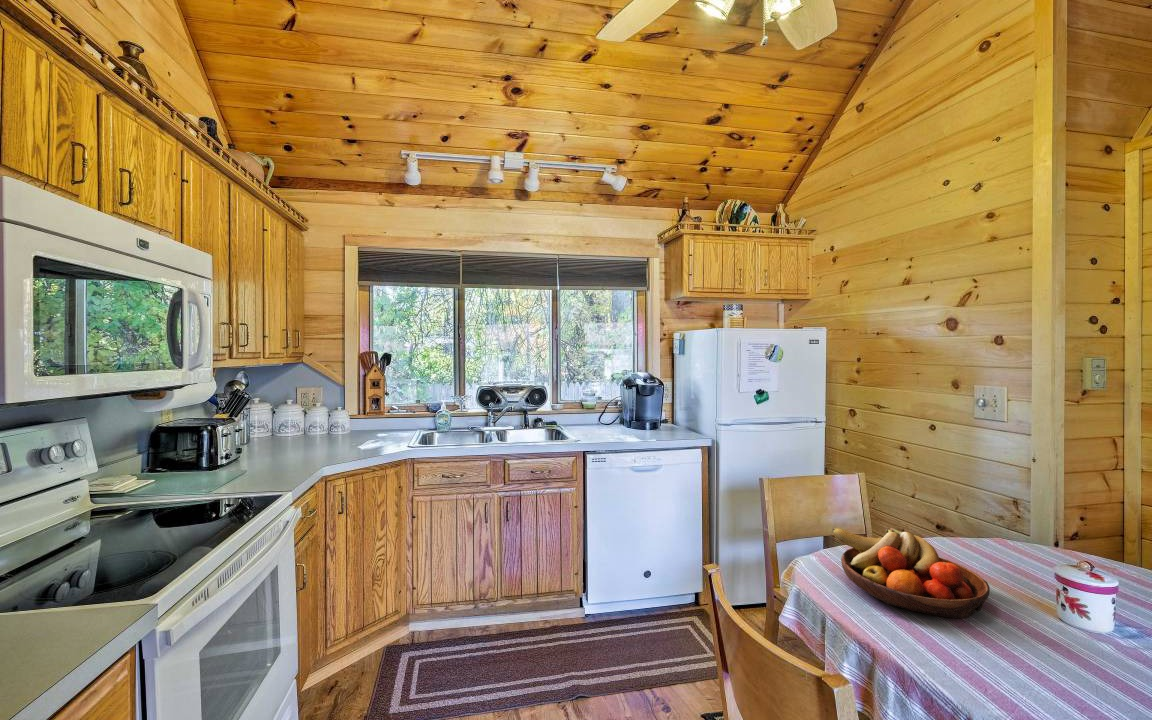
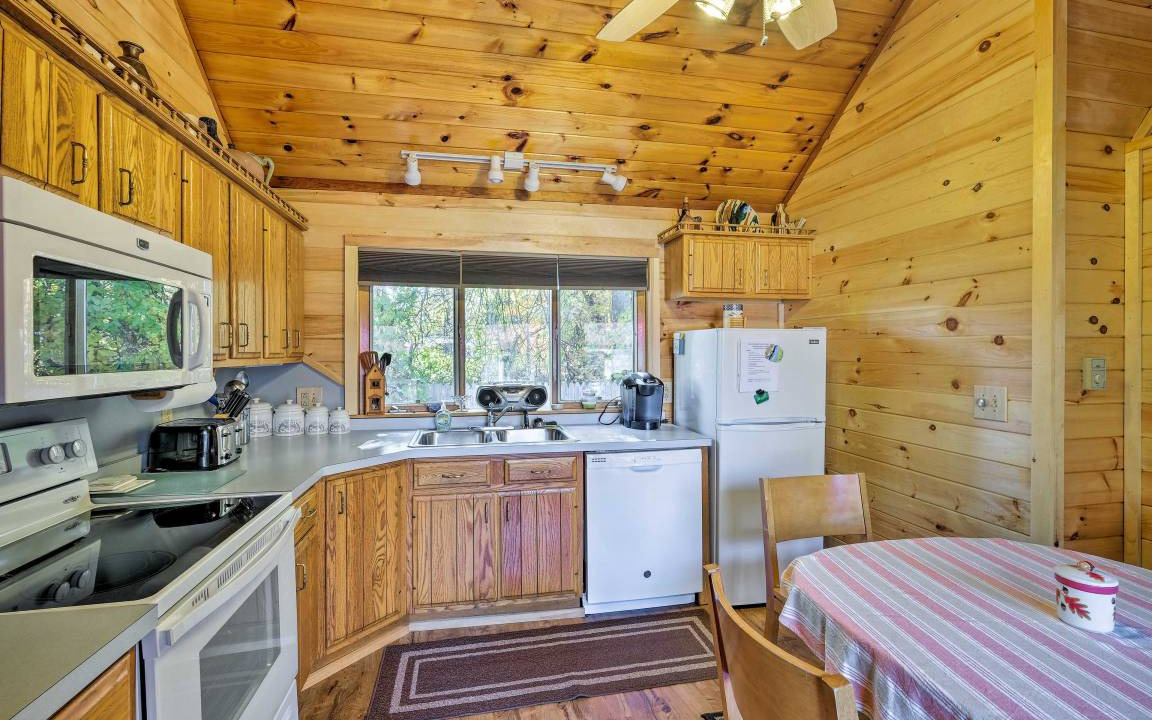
- fruit bowl (908, 564)
